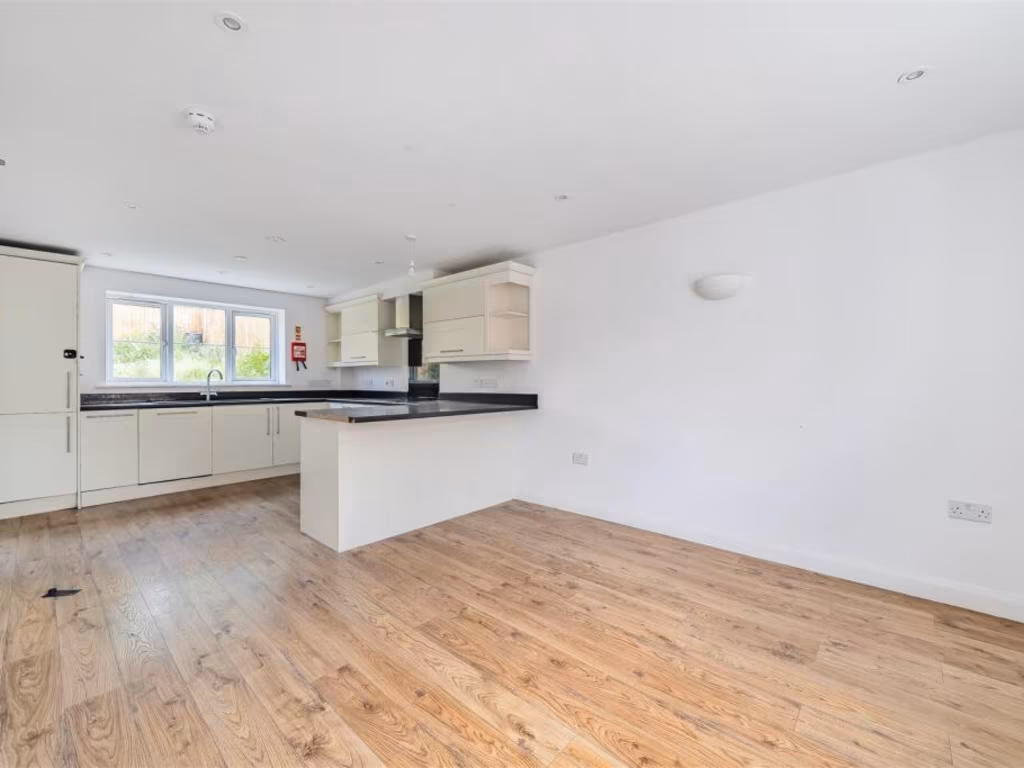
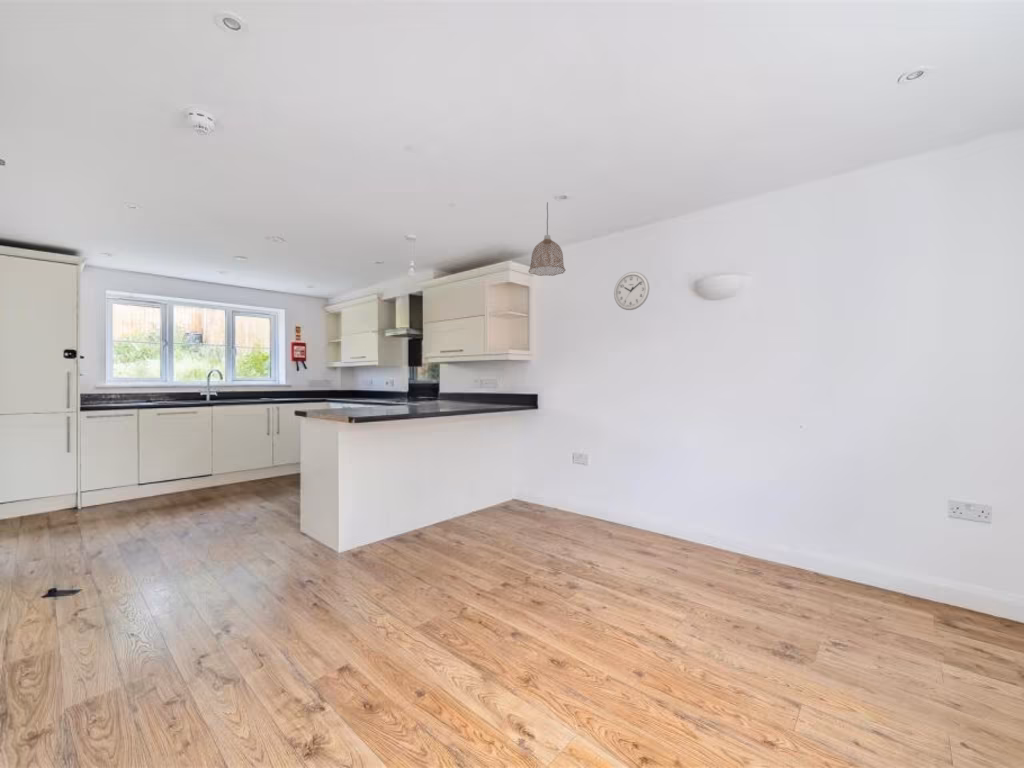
+ pendant lamp (547, 237)
+ wall clock (630, 290)
